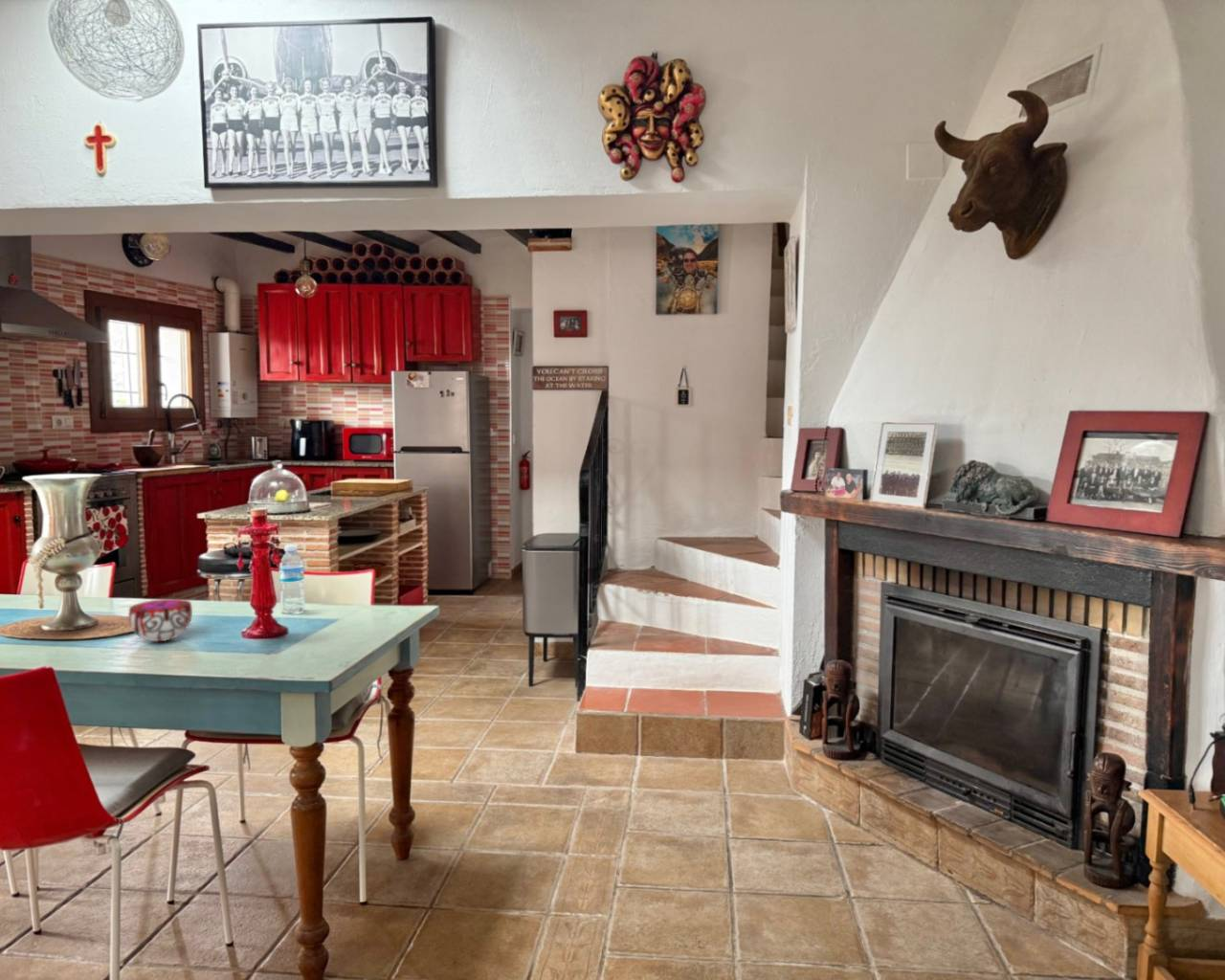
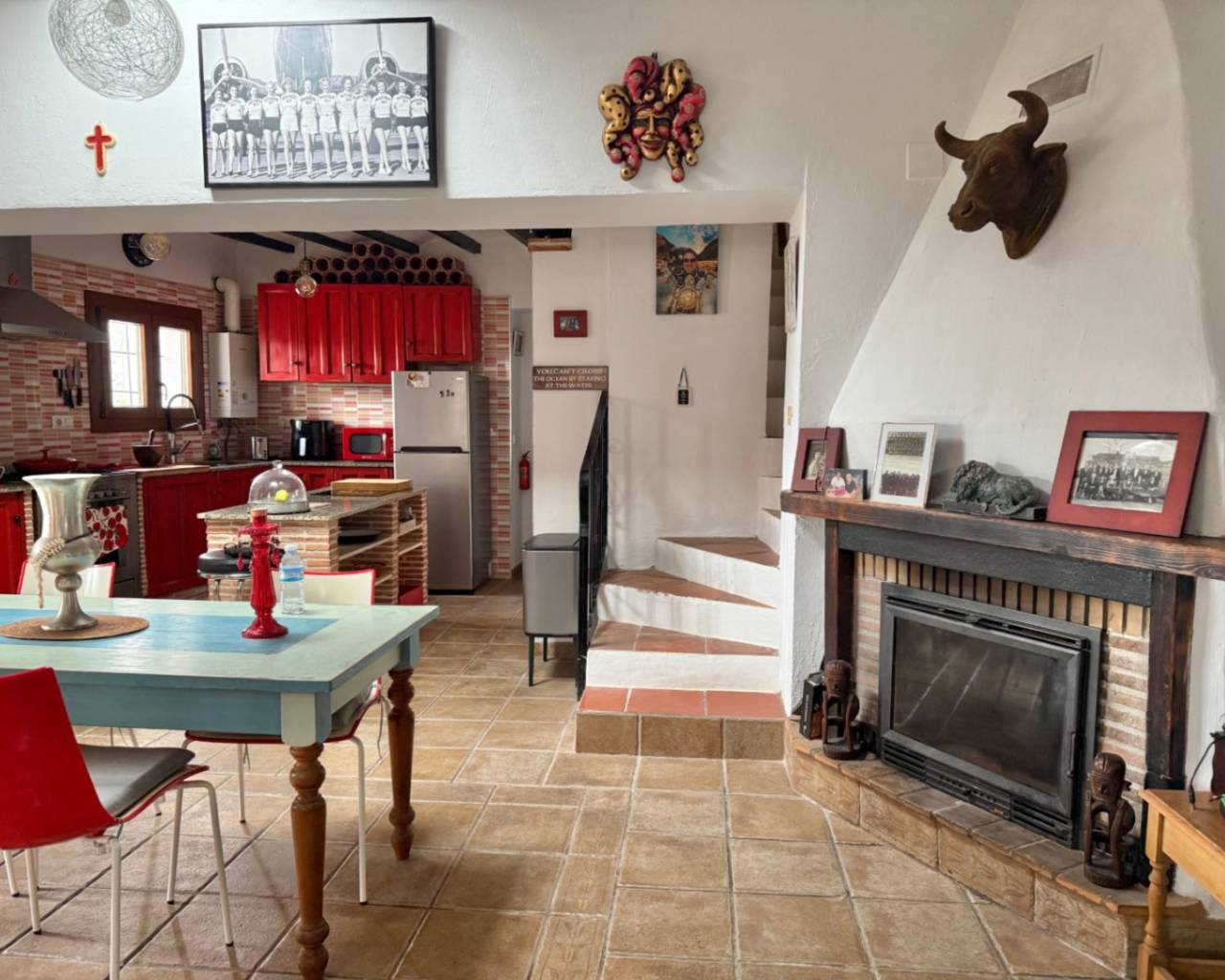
- decorative bowl (161, 622)
